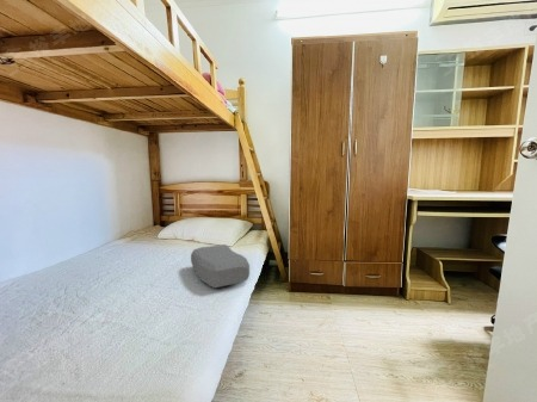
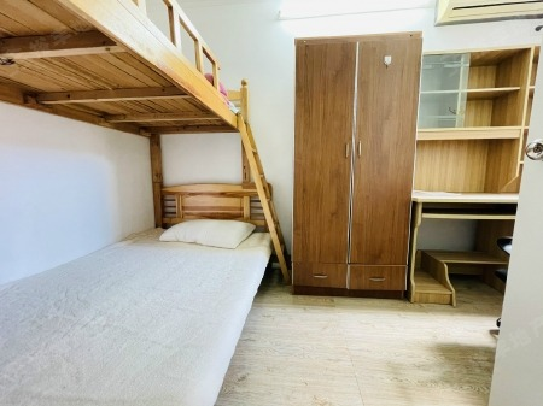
- cushion (218, 264)
